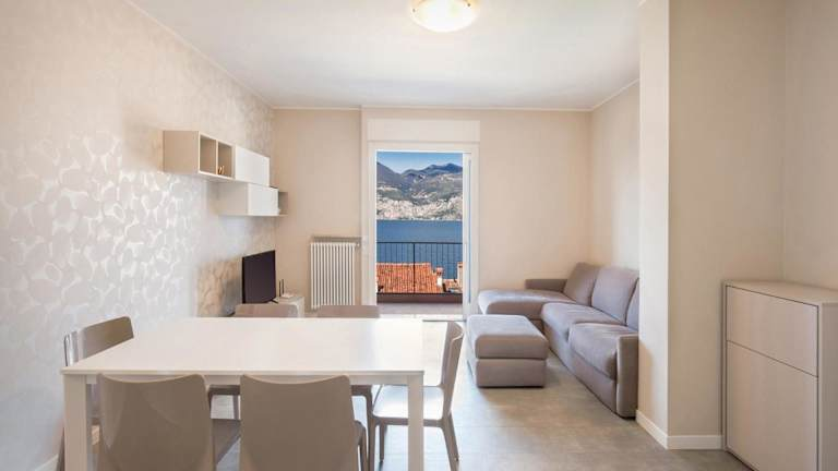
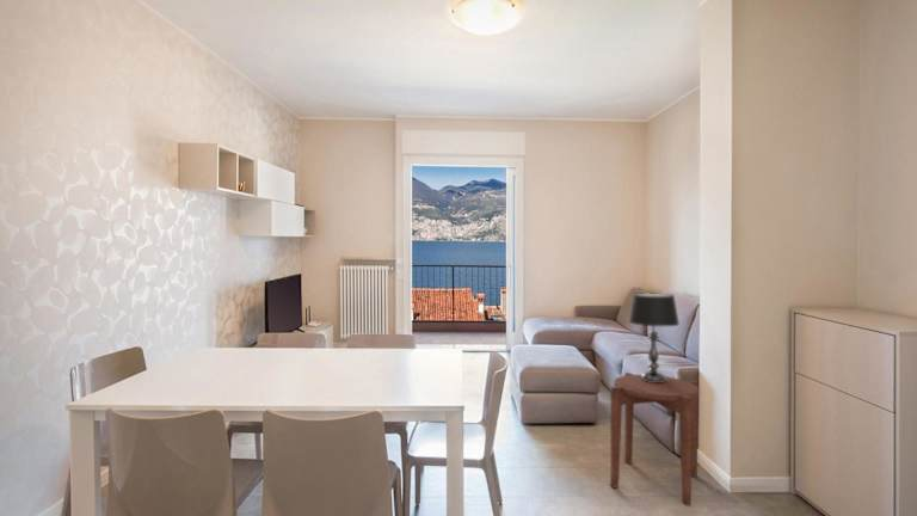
+ side table (632, 432)
+ table lamp (653, 337)
